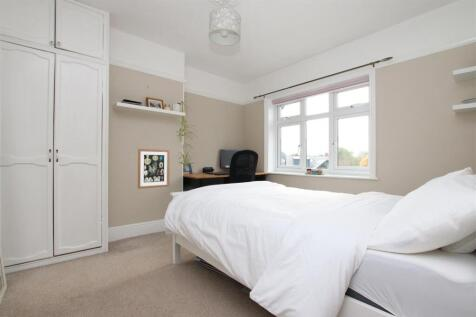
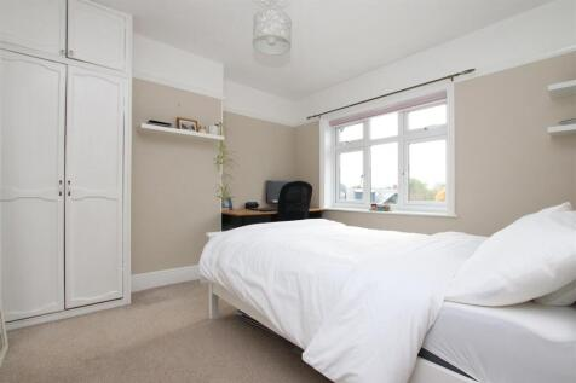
- wall art (154, 168)
